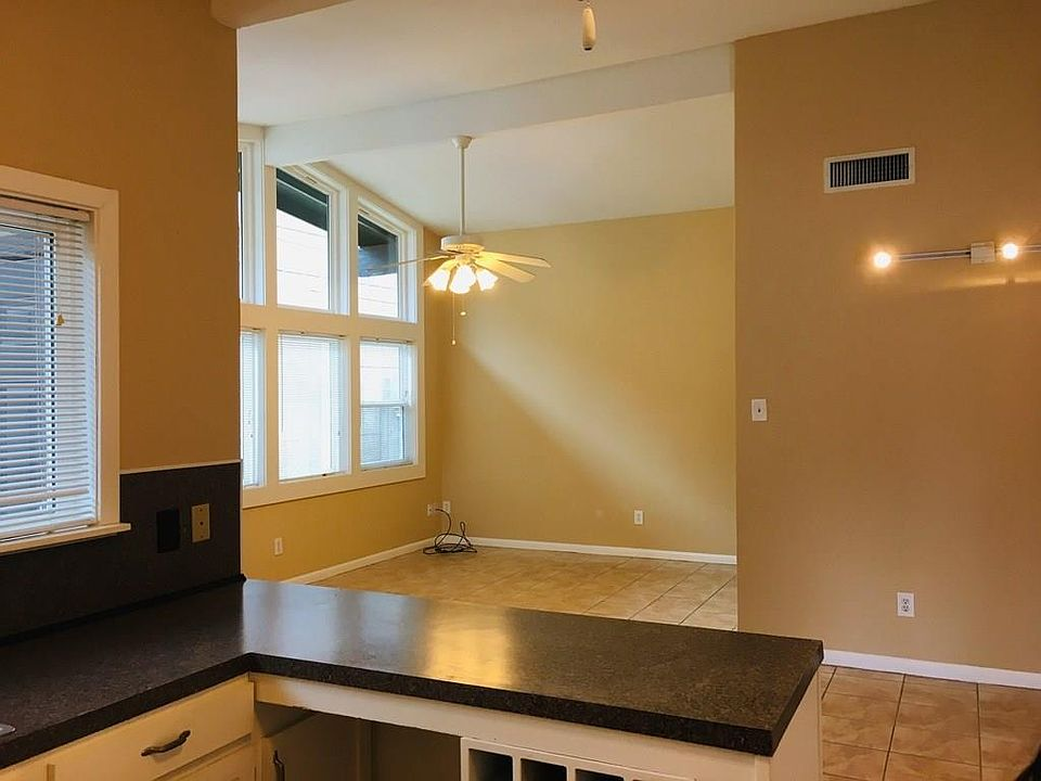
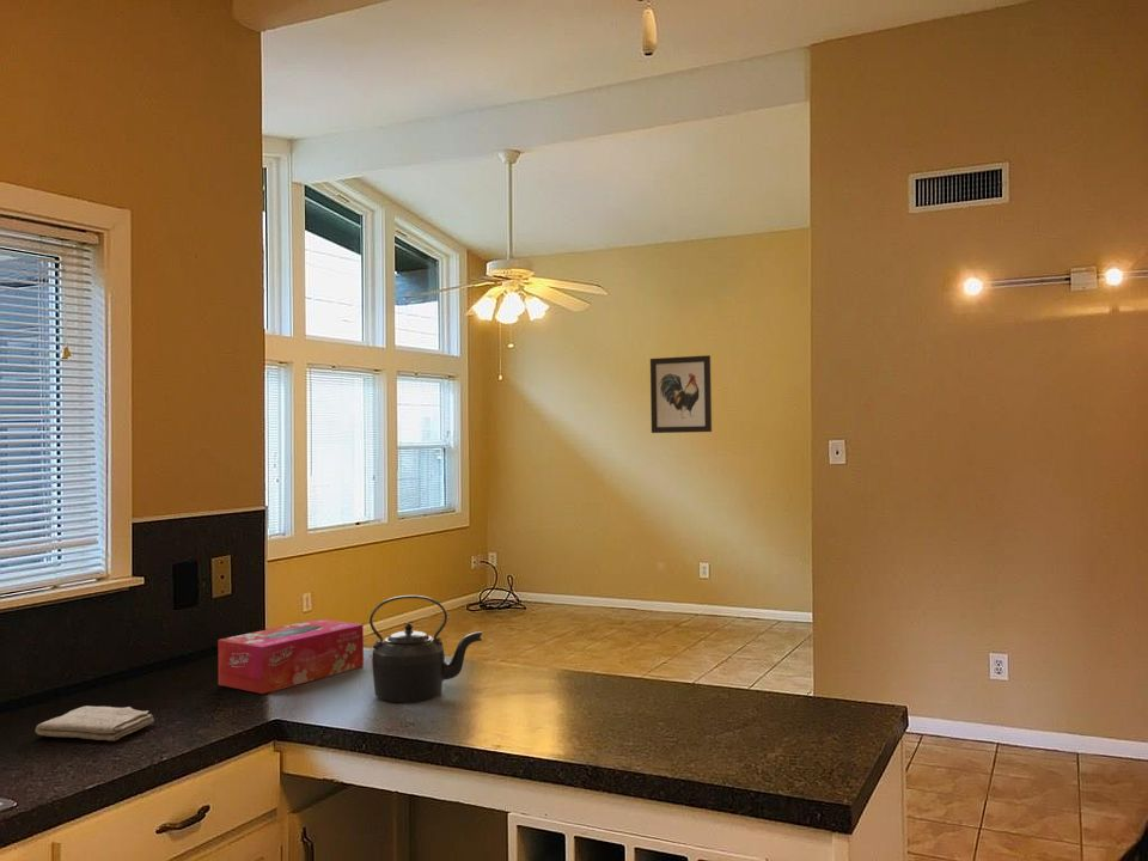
+ tissue box (293, 653)
+ washcloth (96, 721)
+ kettle (426, 643)
+ wall art (680, 395)
